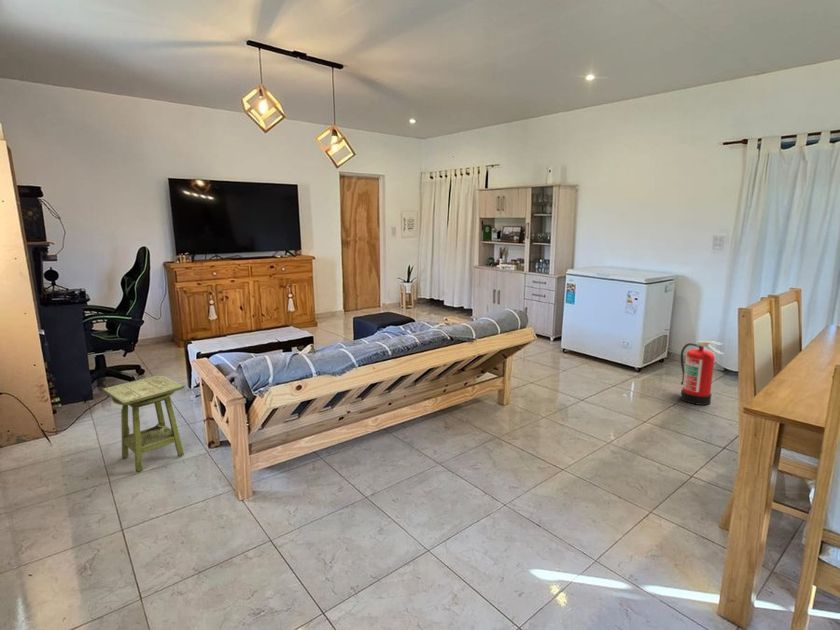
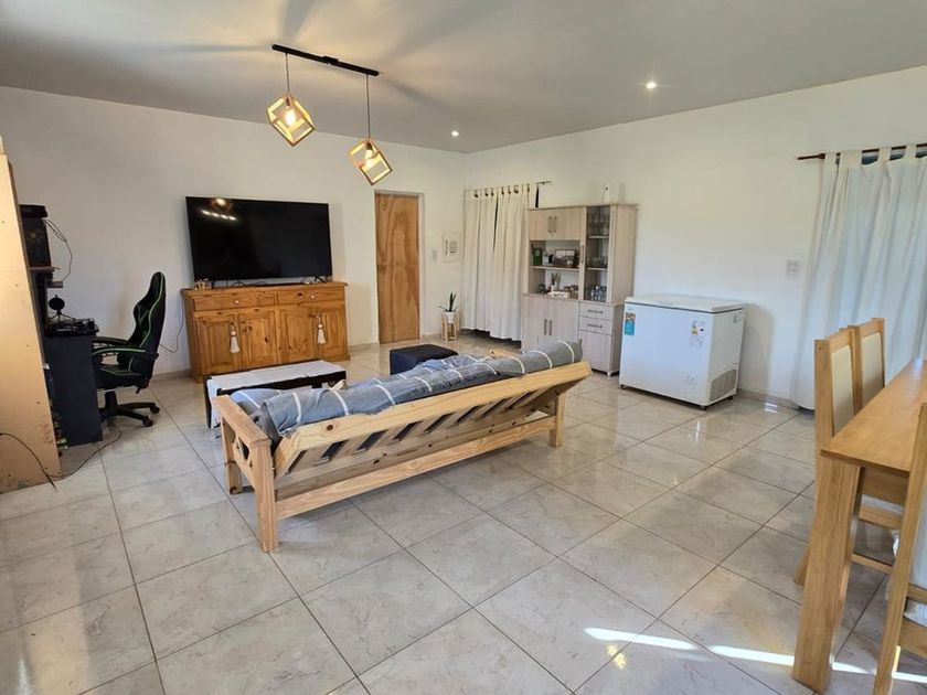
- side table (149, 428)
- fire extinguisher (699, 370)
